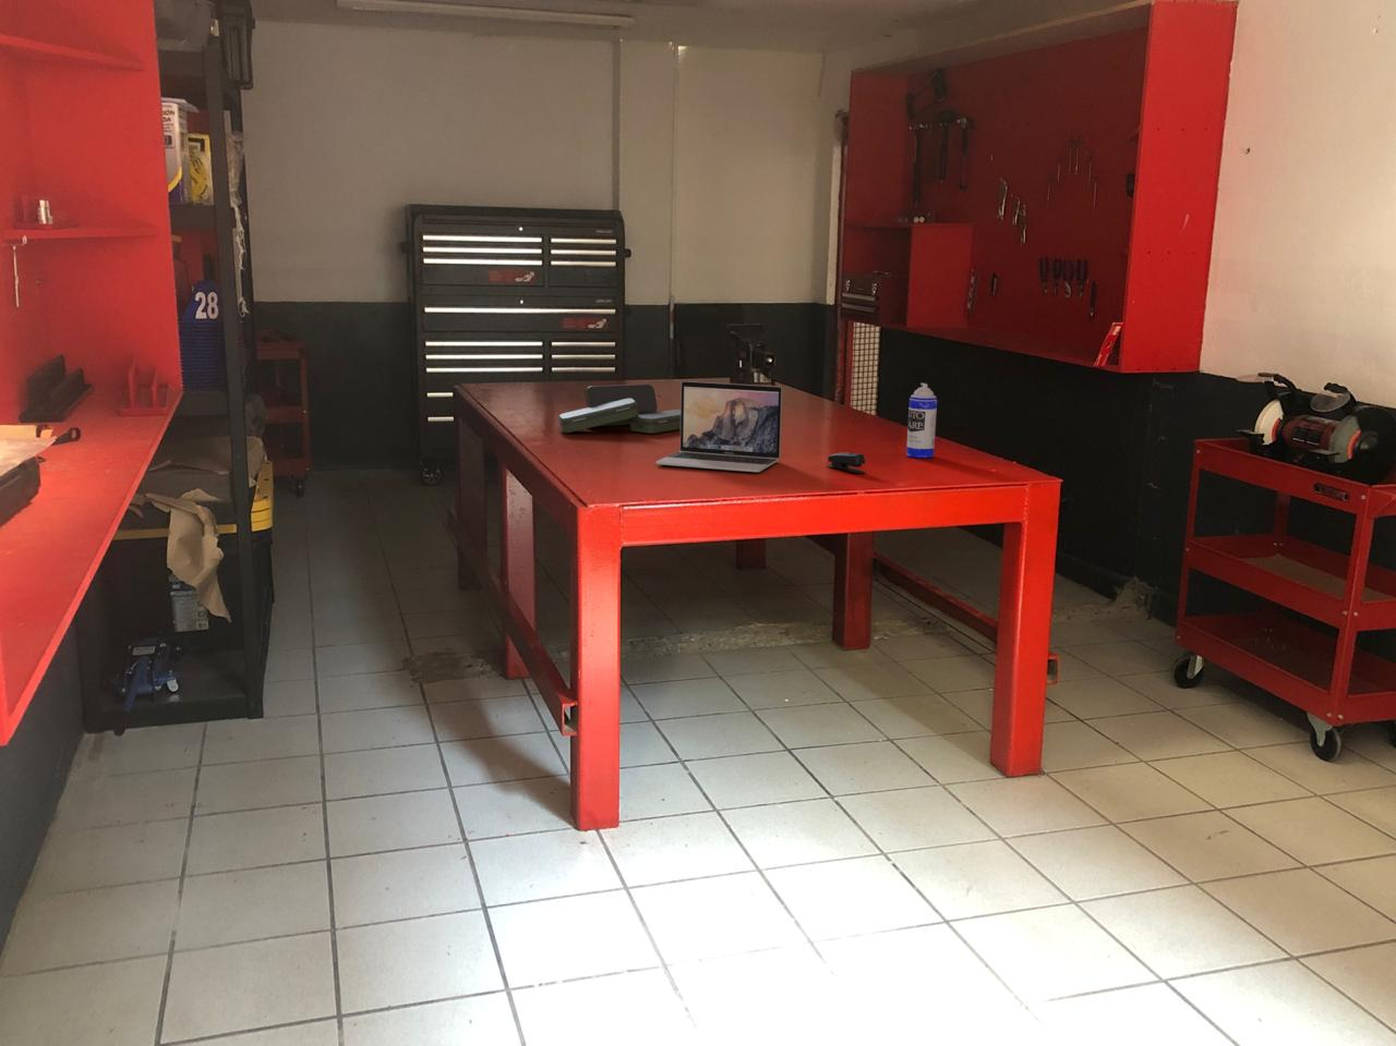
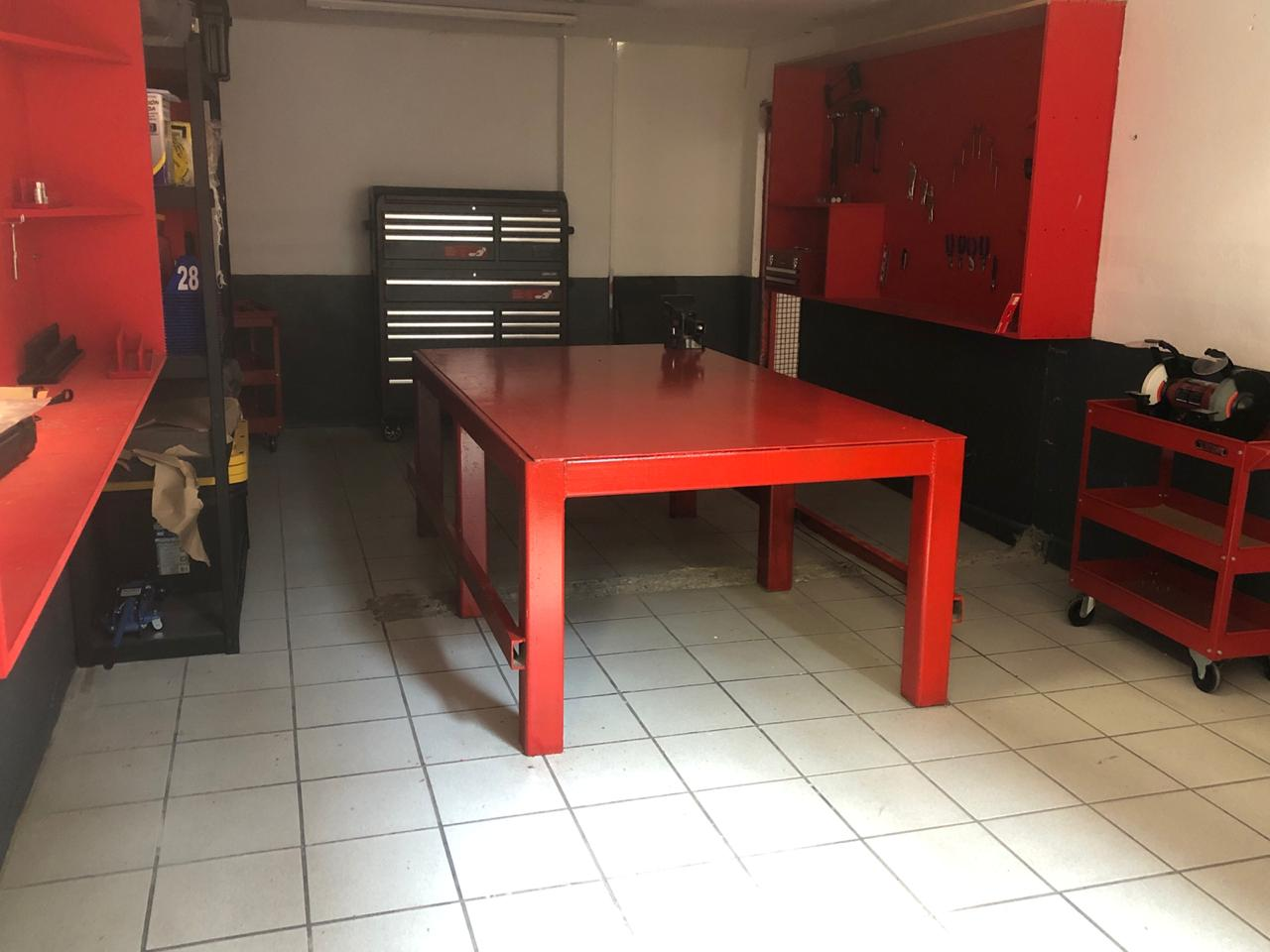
- spray can (921, 420)
- laptop (719, 425)
- stapler (845, 459)
- toolbox (625, 408)
